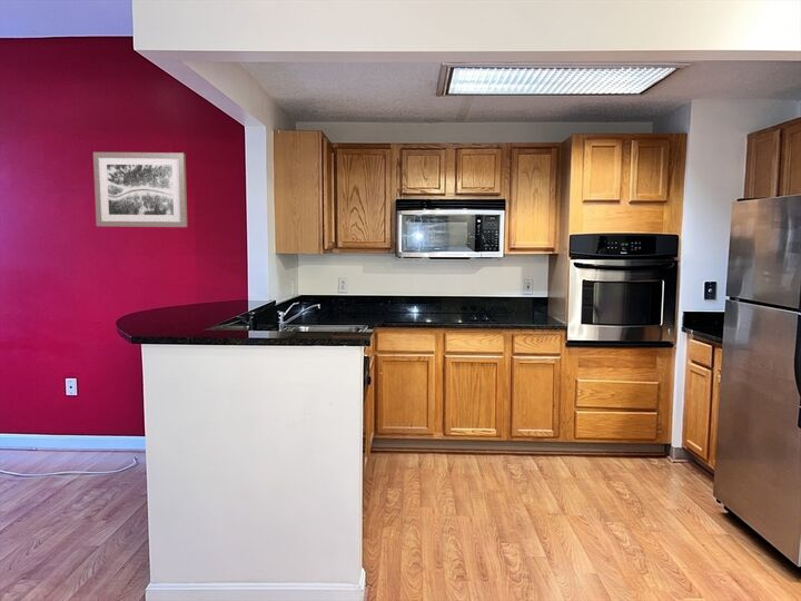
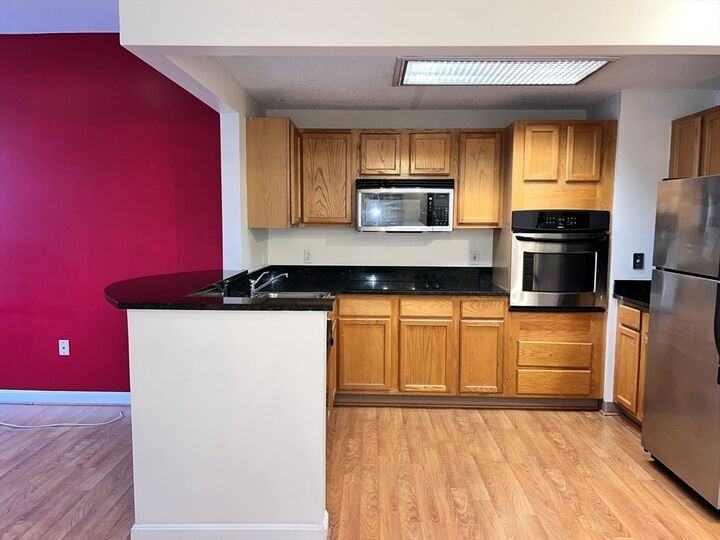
- wall art (140, 189)
